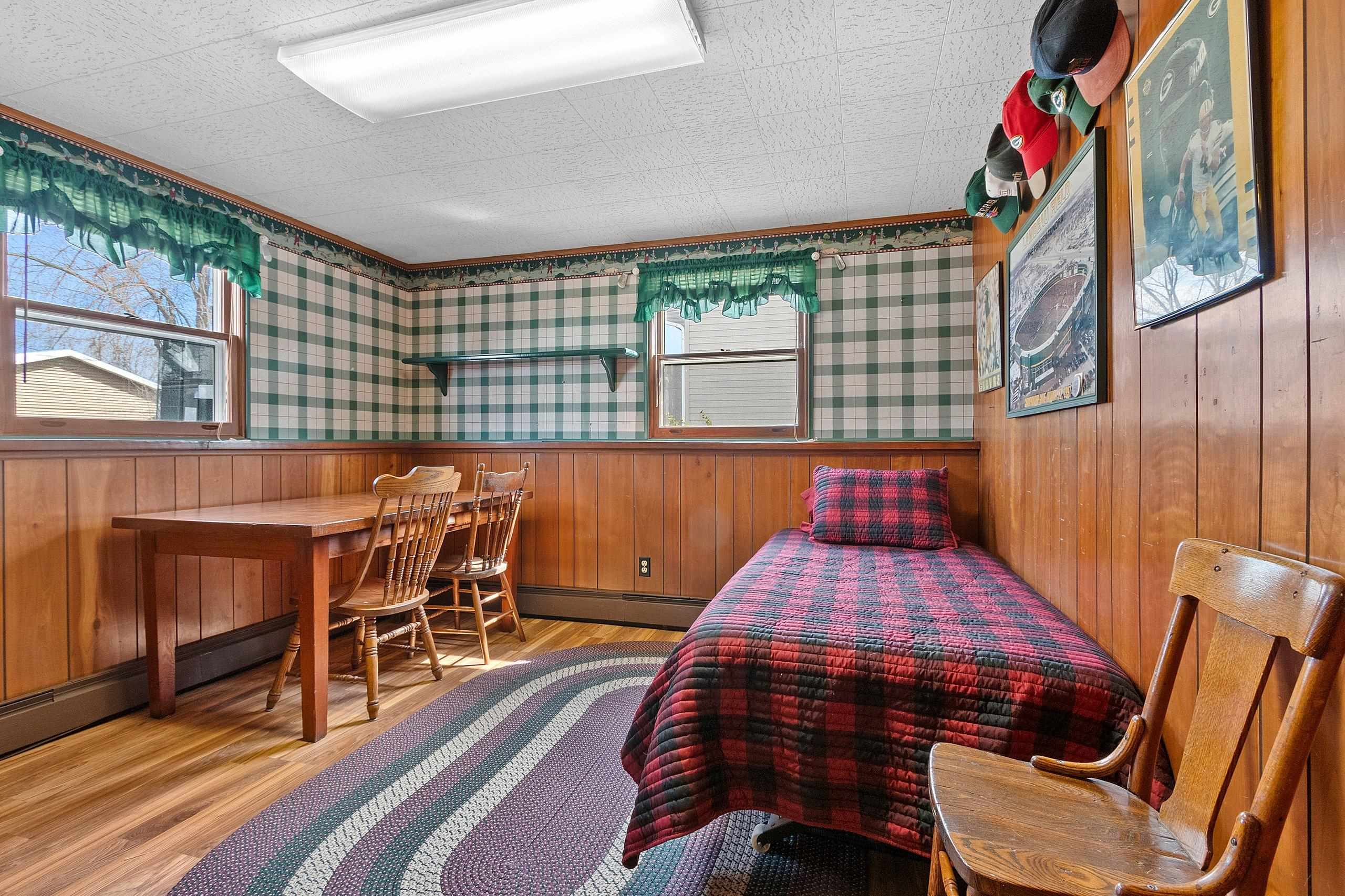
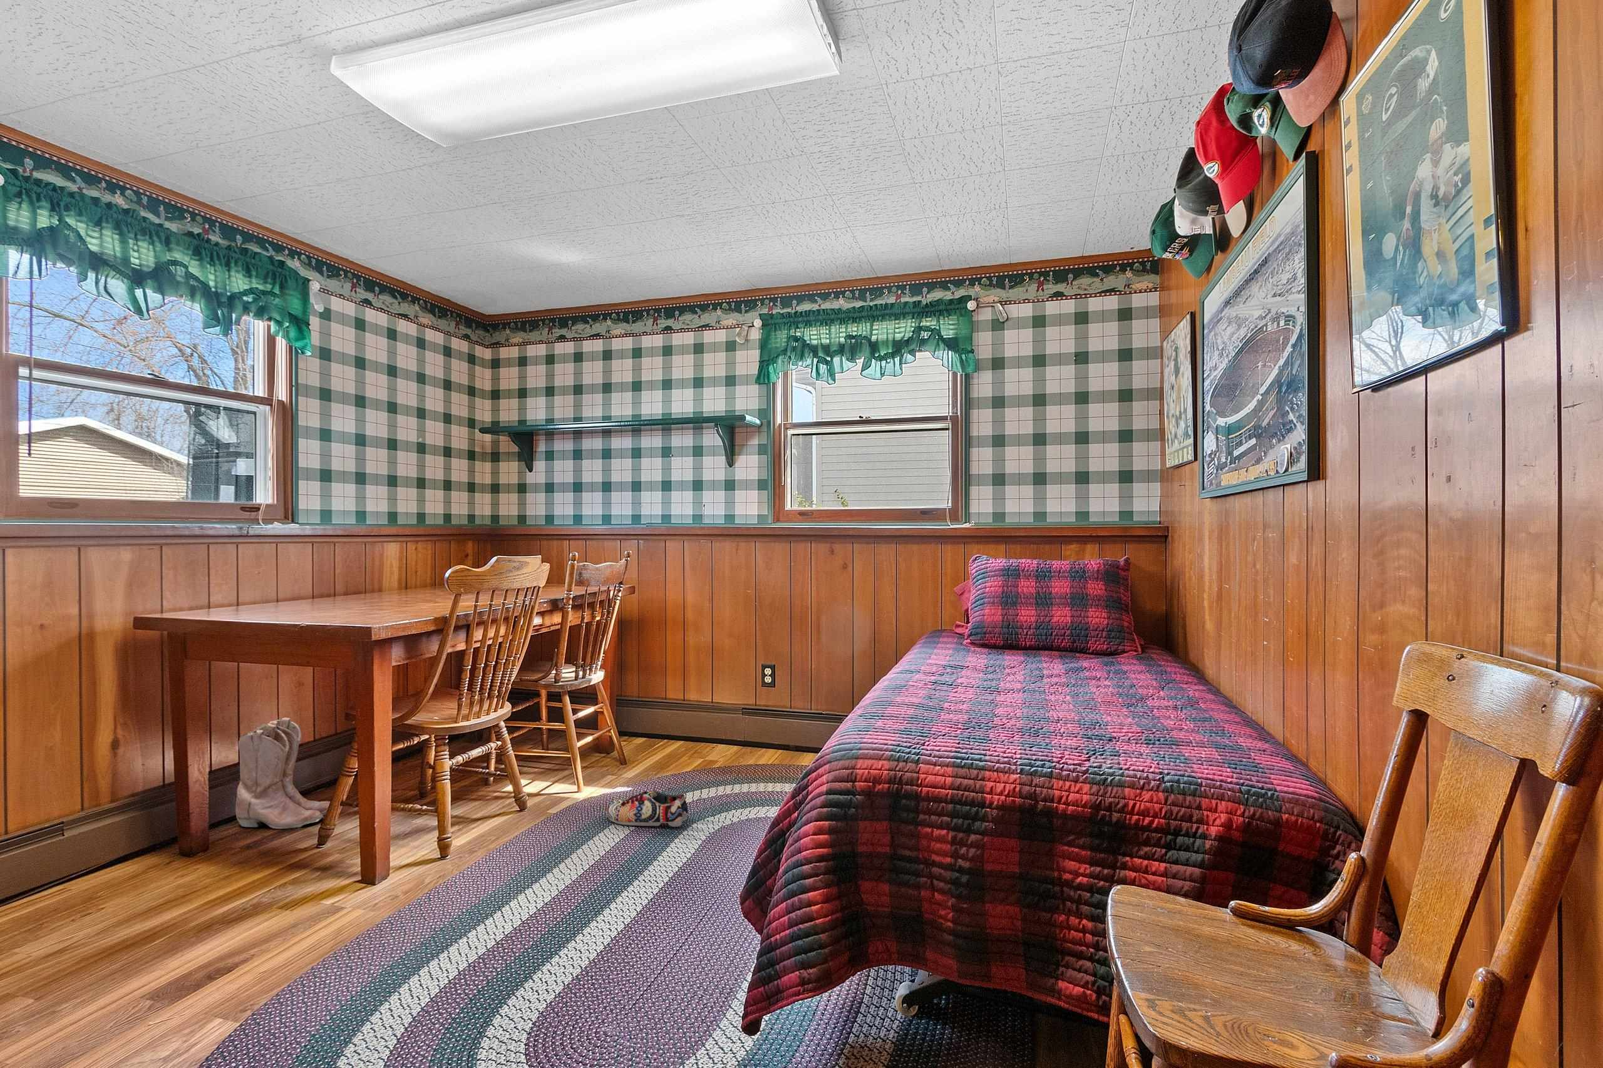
+ shoe (645, 806)
+ boots (287, 769)
